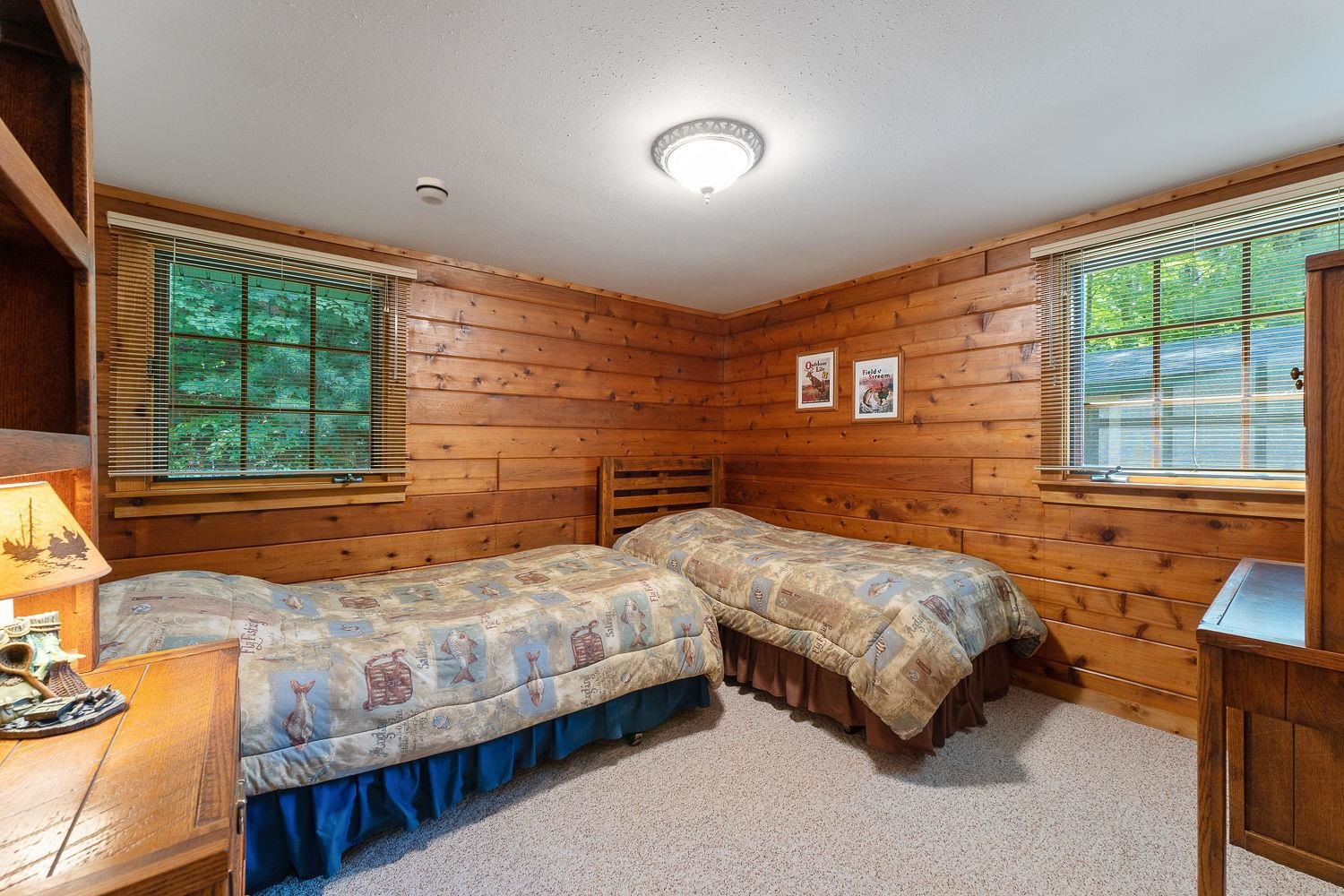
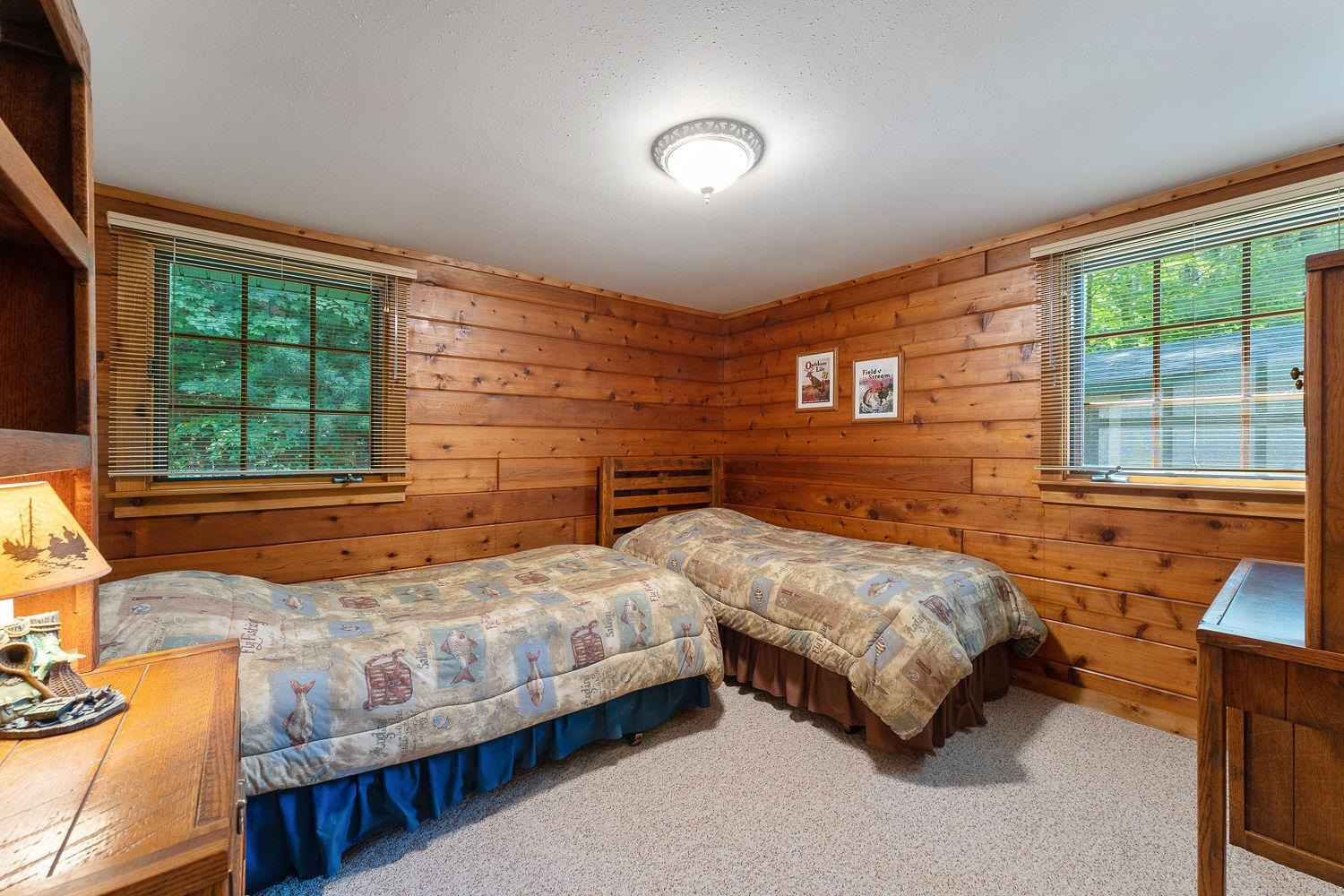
- smoke detector (432, 192)
